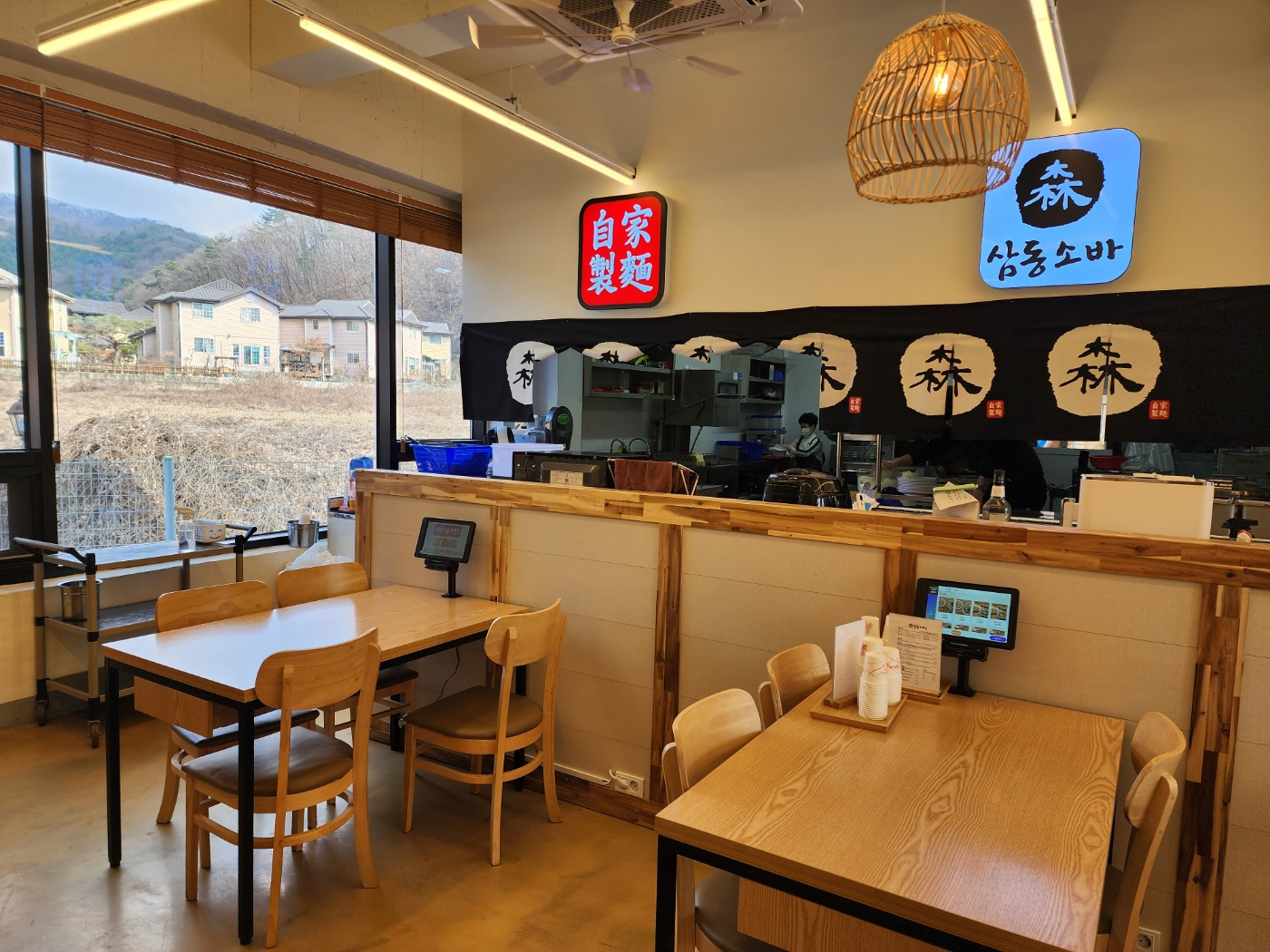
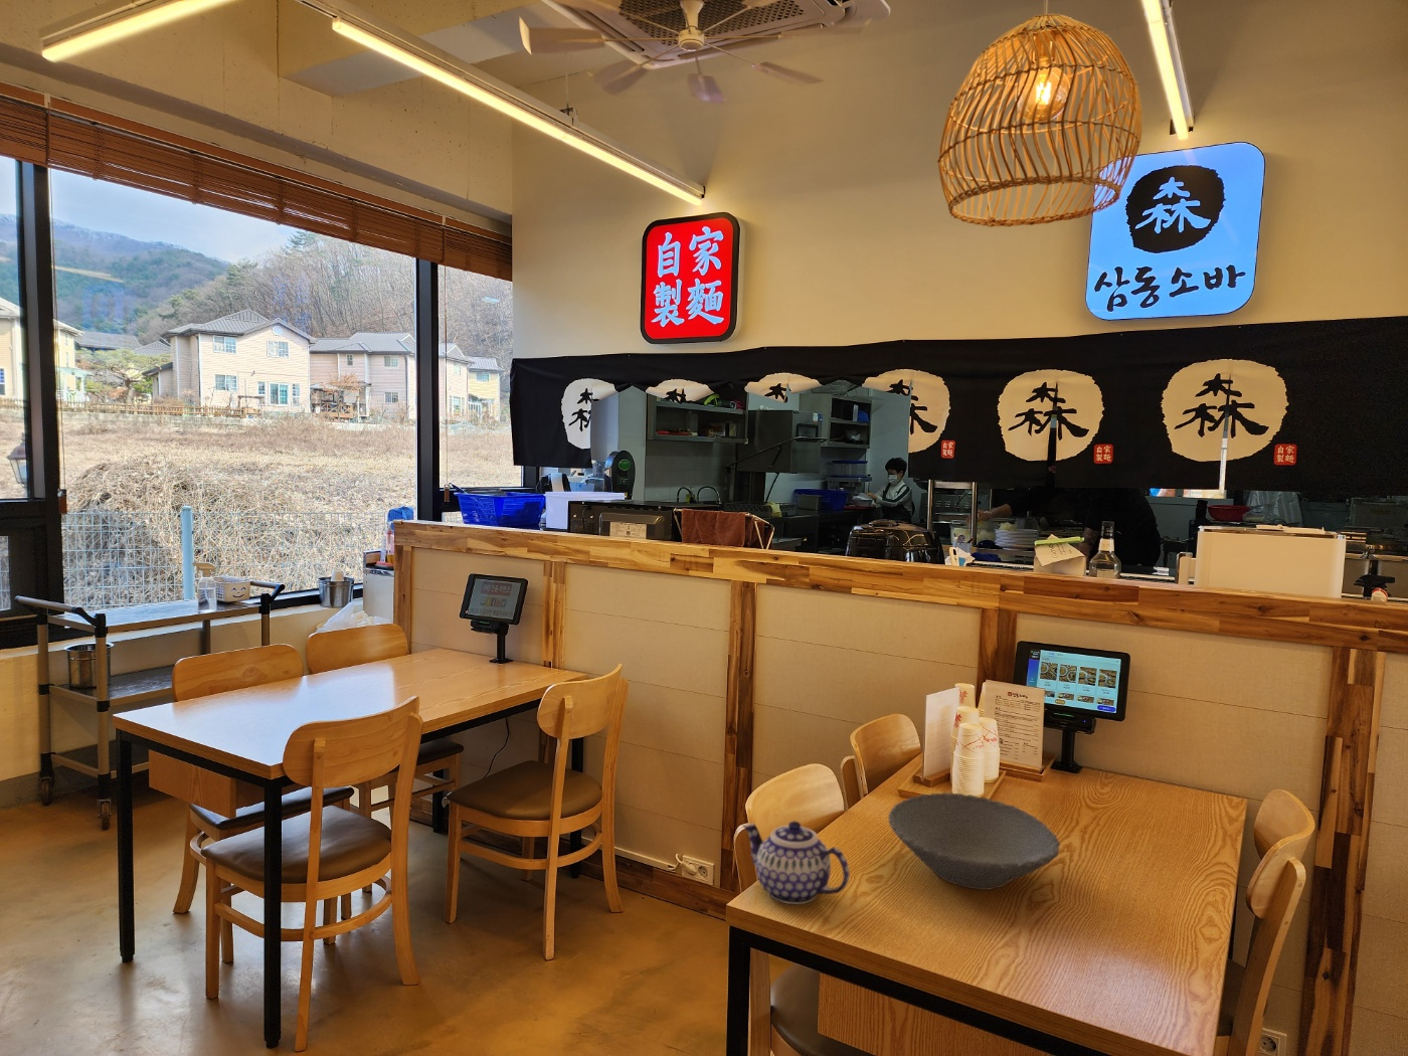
+ teapot (793, 856)
+ bowl (970, 846)
